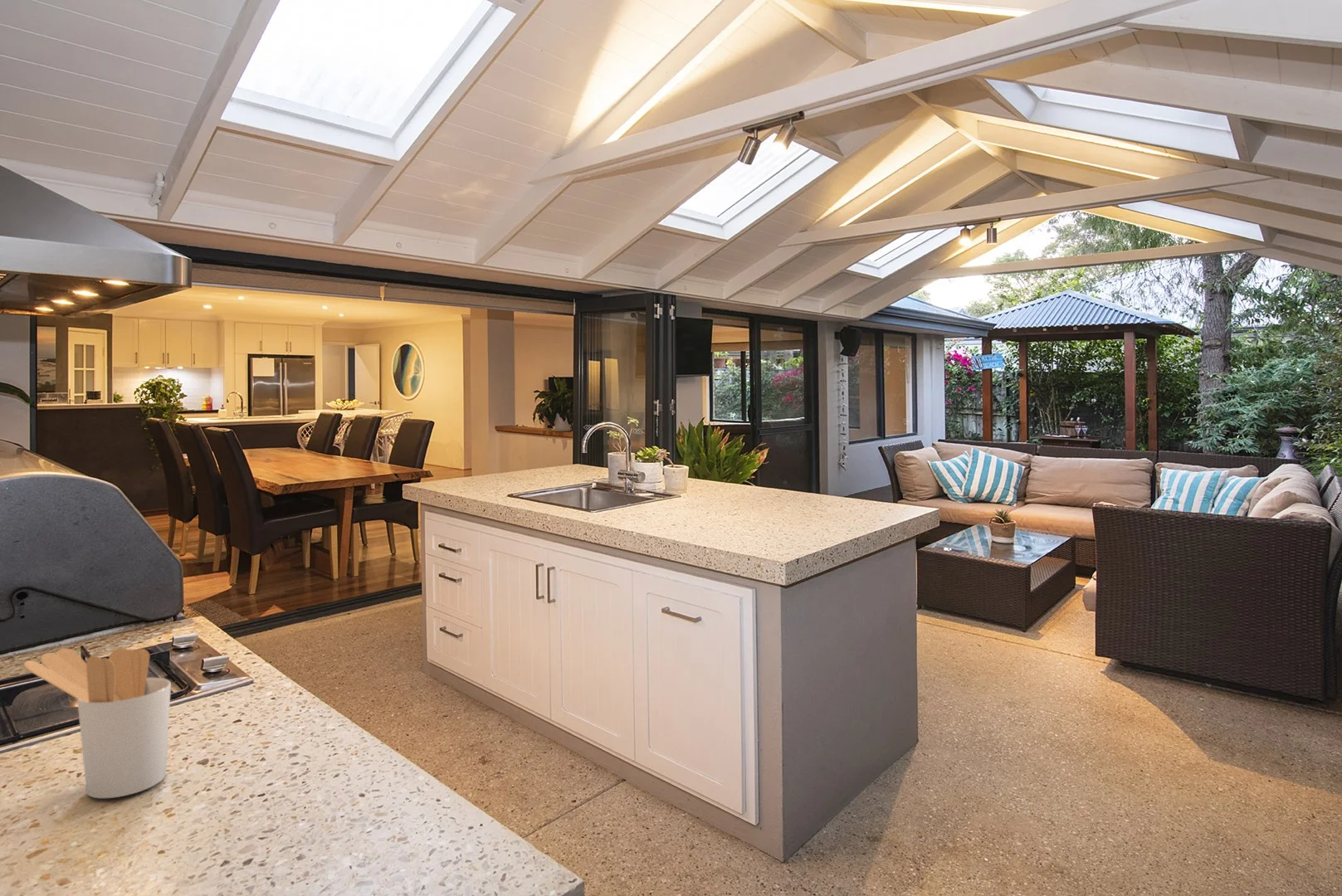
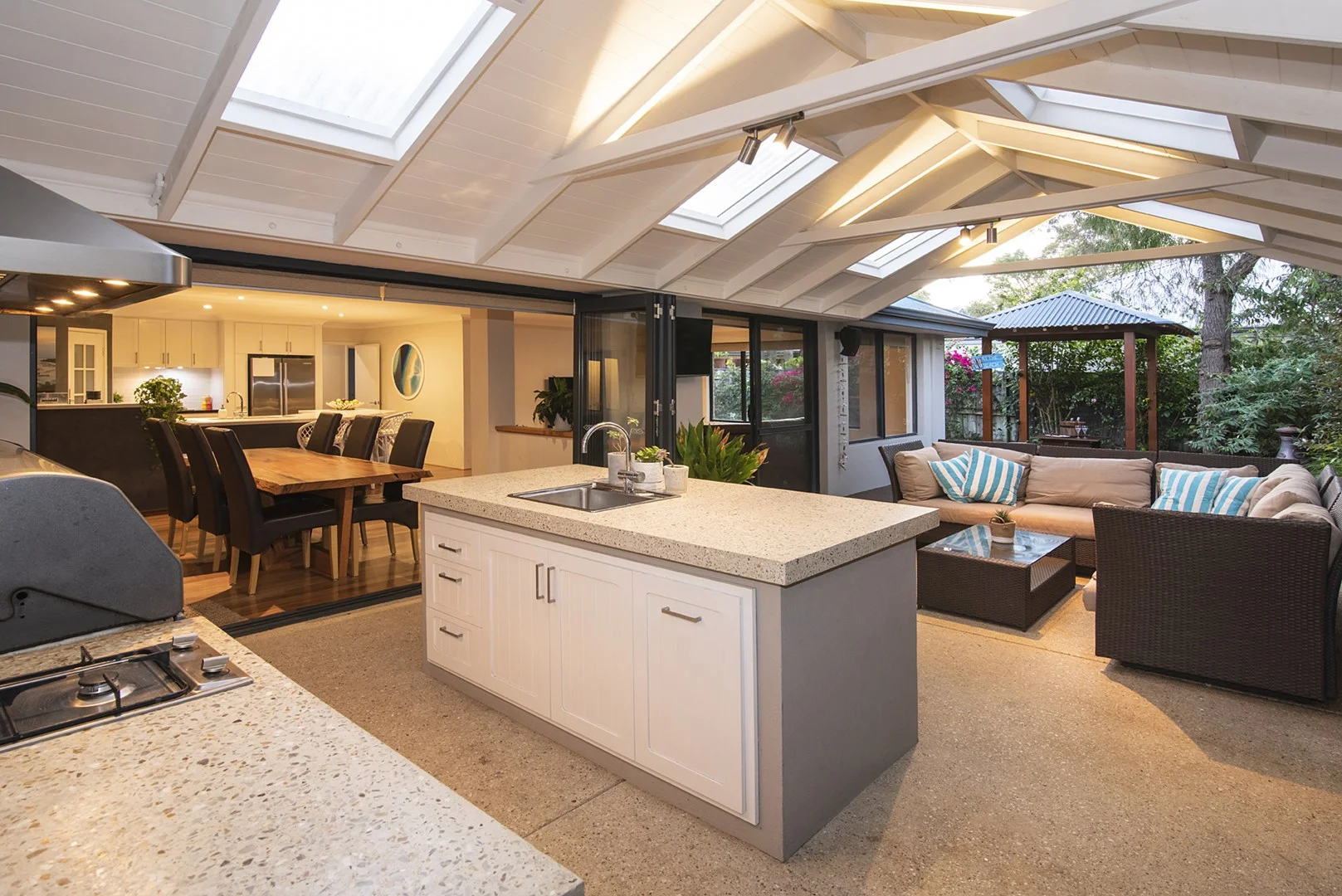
- utensil holder (102, 715)
